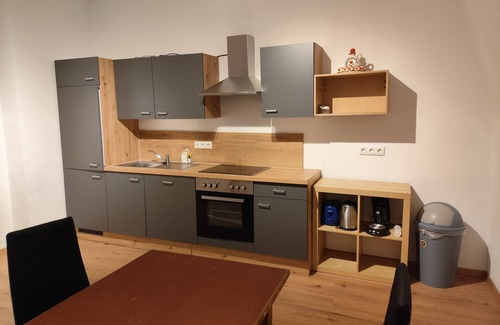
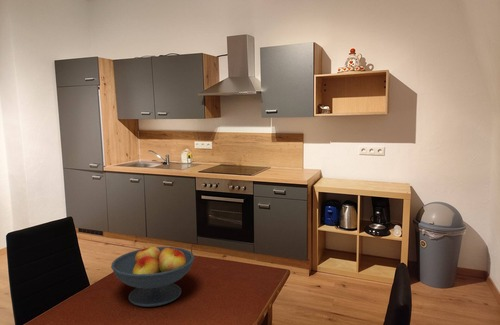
+ fruit bowl (154, 270)
